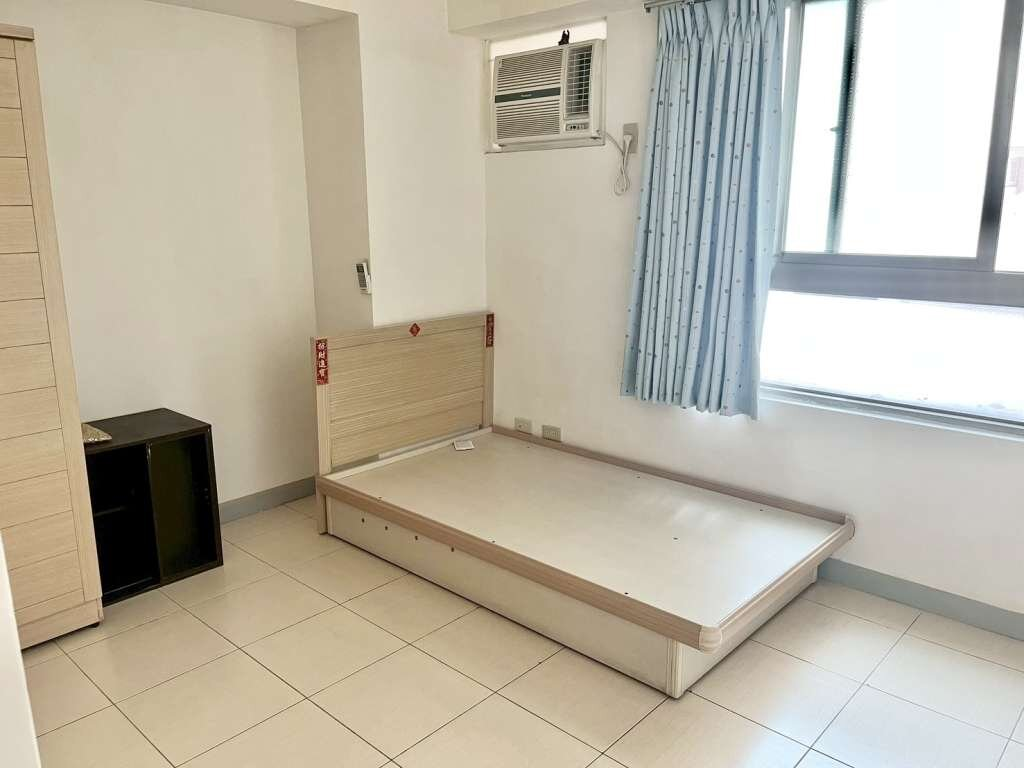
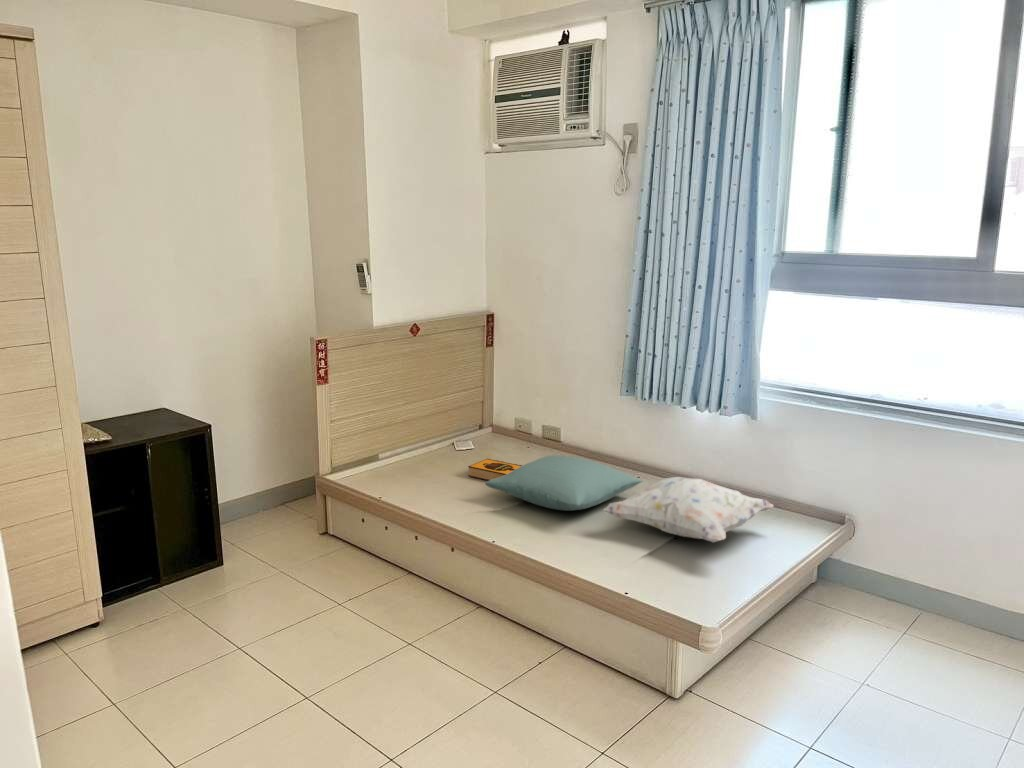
+ decorative pillow (689, 507)
+ hardback book (500, 471)
+ pillow (564, 481)
